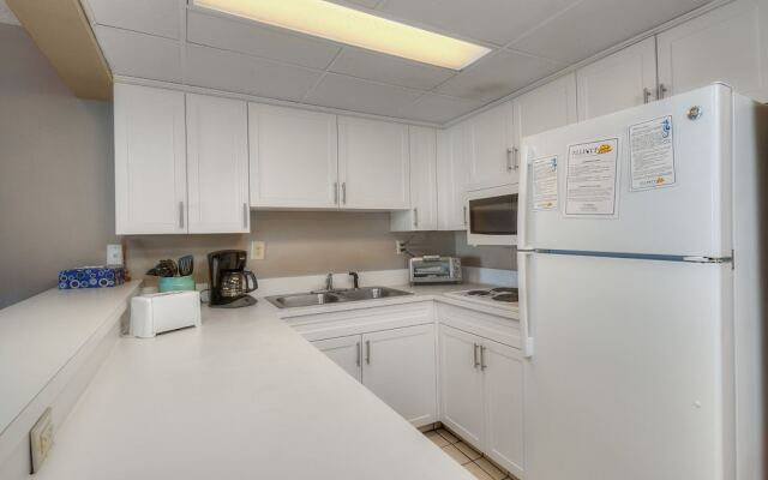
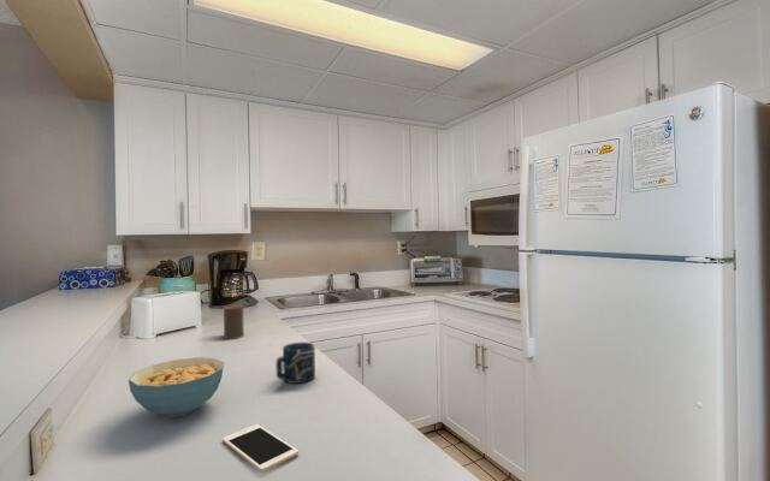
+ cell phone (259, 445)
+ cup (295, 363)
+ cup (233, 321)
+ cereal bowl (179, 390)
